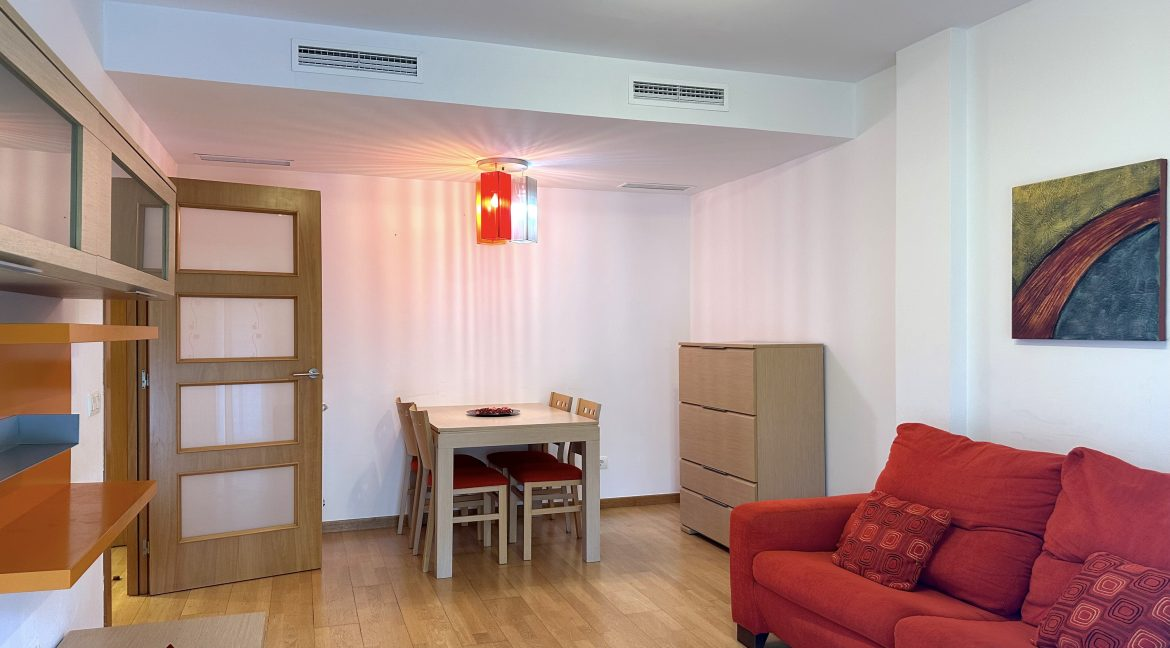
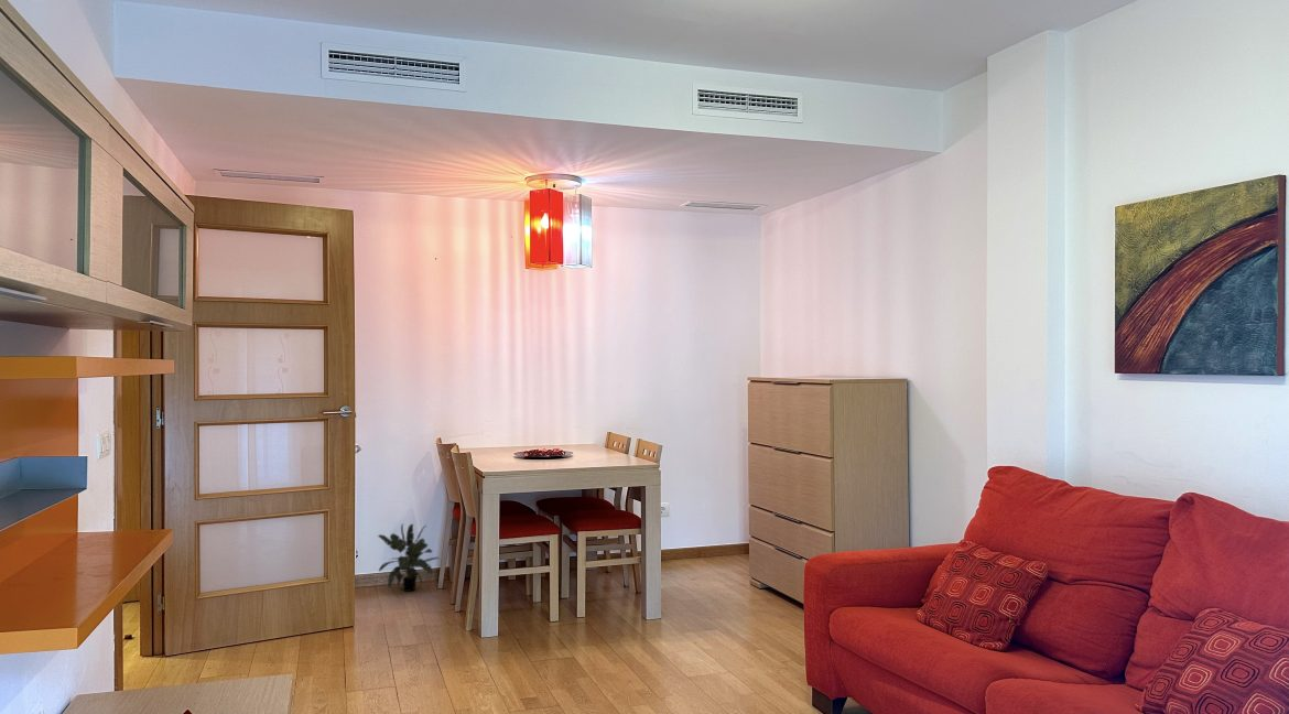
+ potted plant (409, 558)
